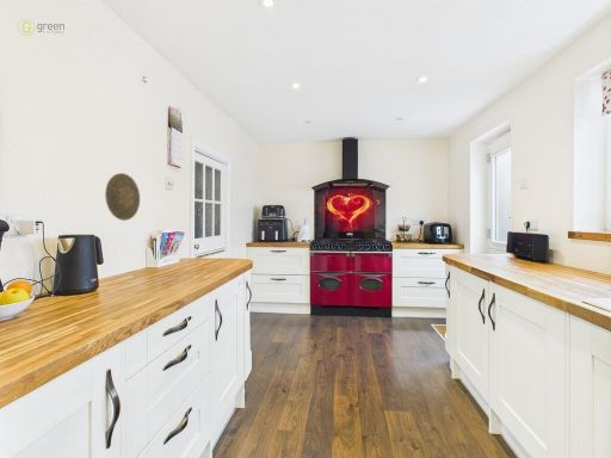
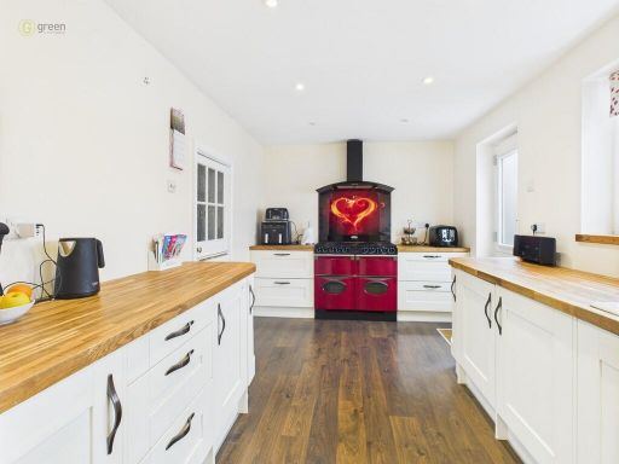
- decorative plate (125, 197)
